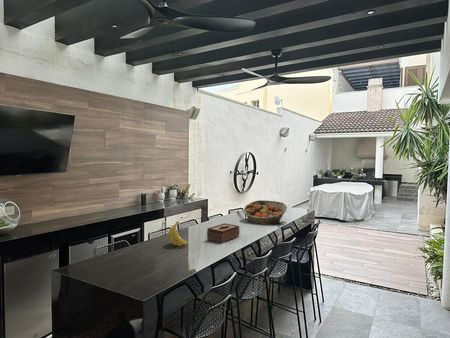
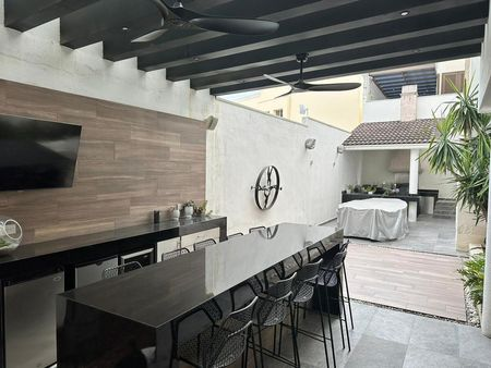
- banana (177, 233)
- tissue box (223, 232)
- fruit basket (264, 212)
